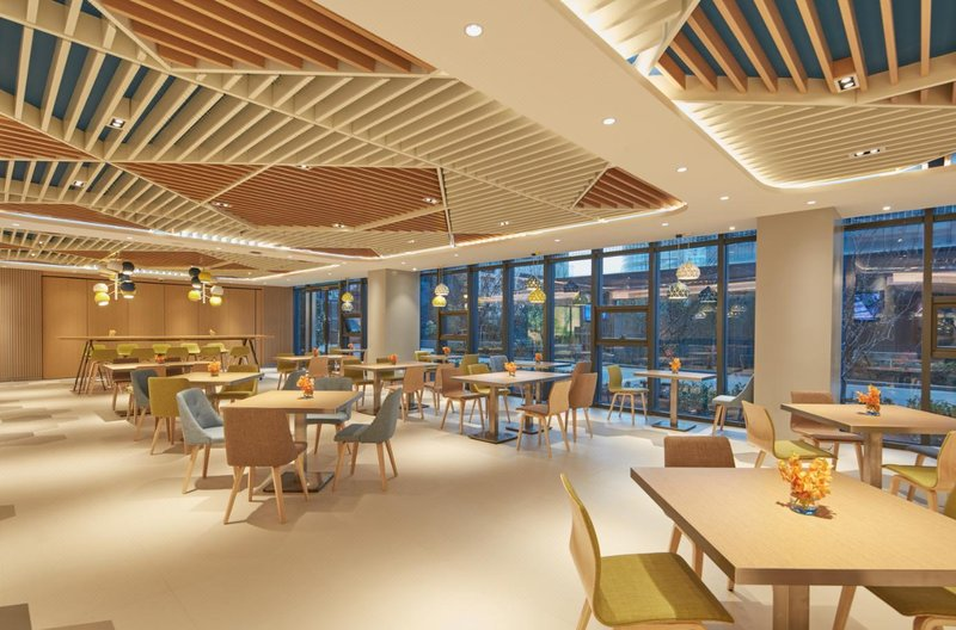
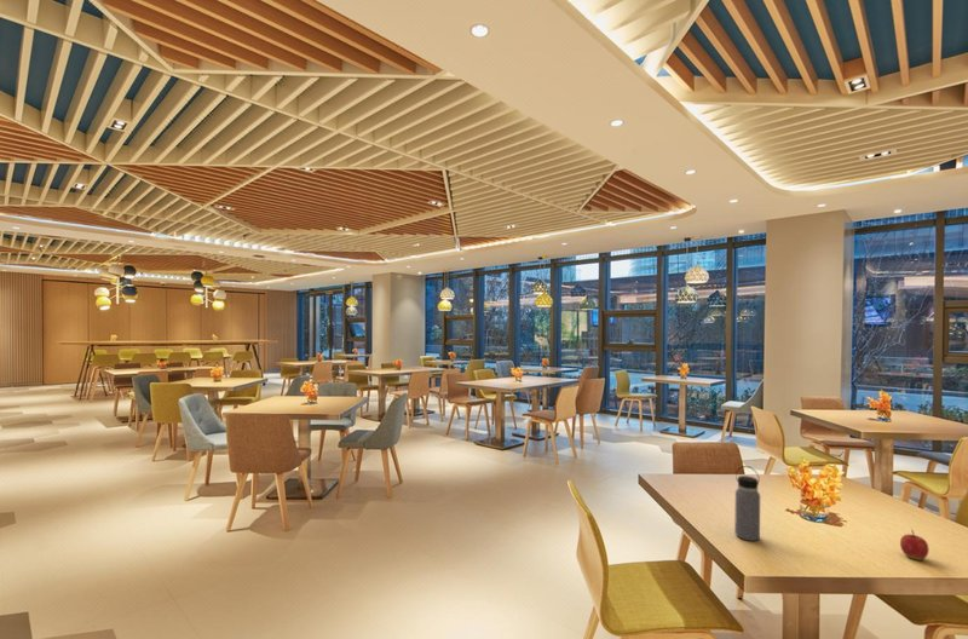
+ apple (914, 543)
+ water bottle (747, 502)
